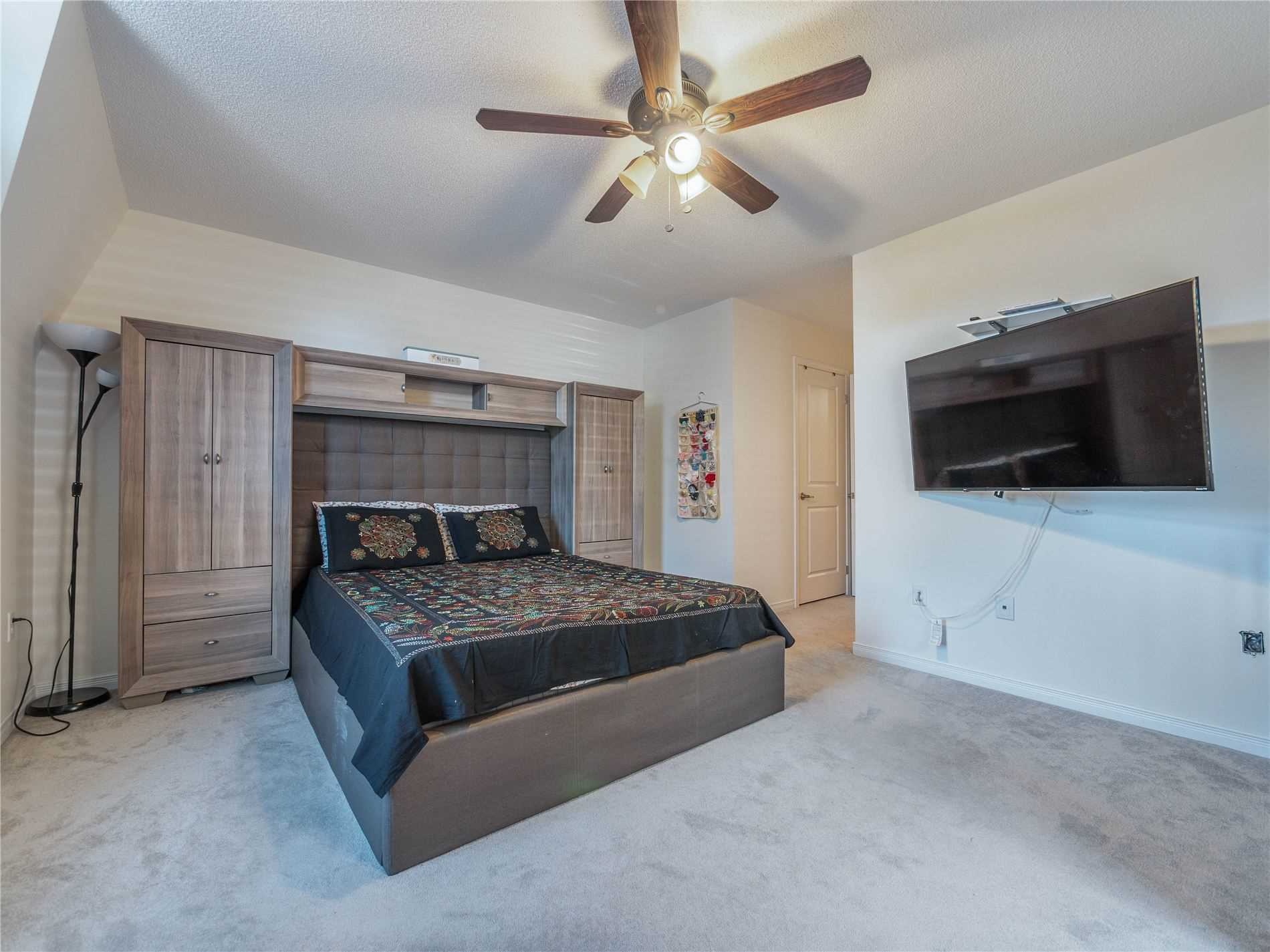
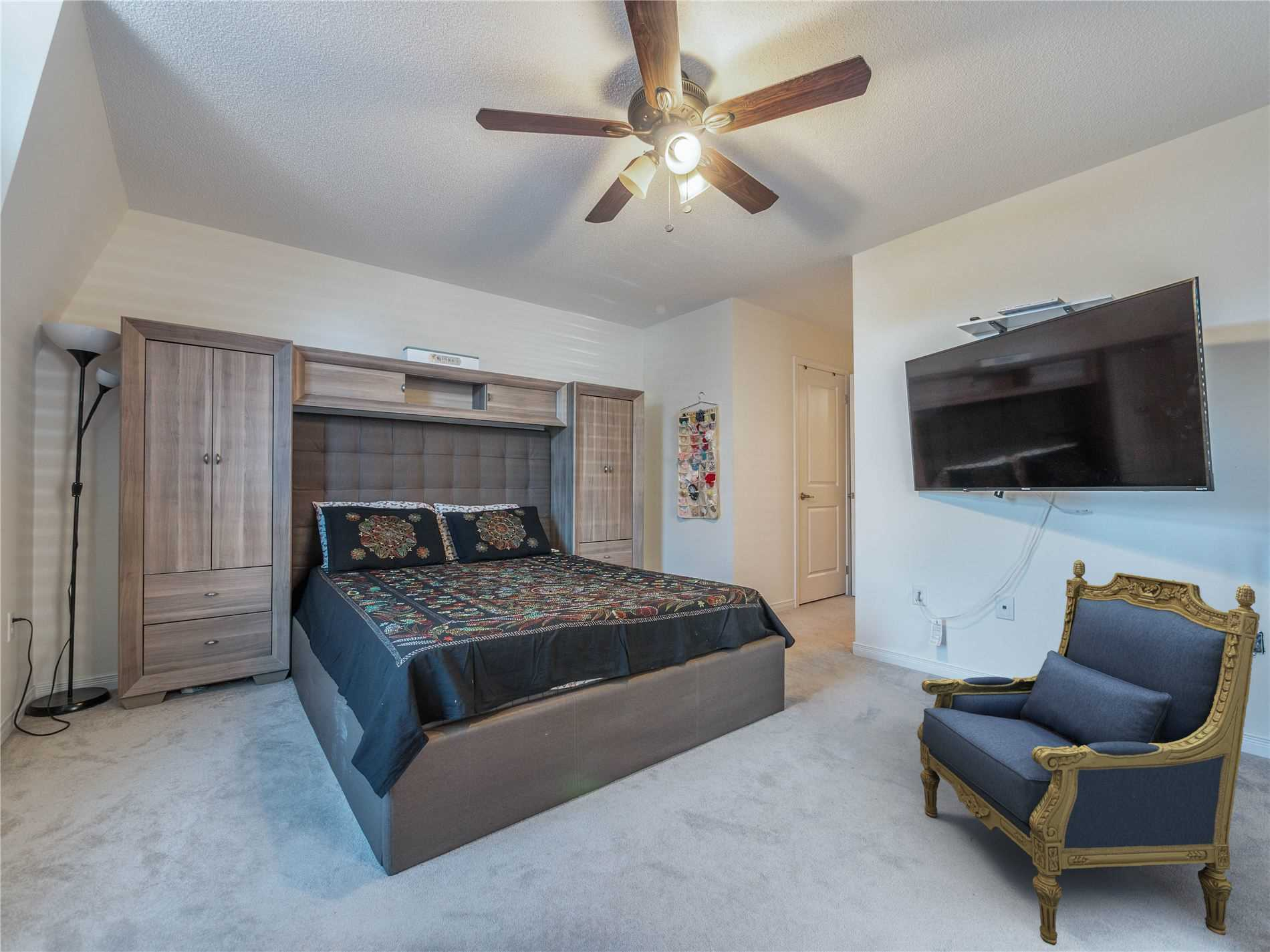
+ armchair (1063, 699)
